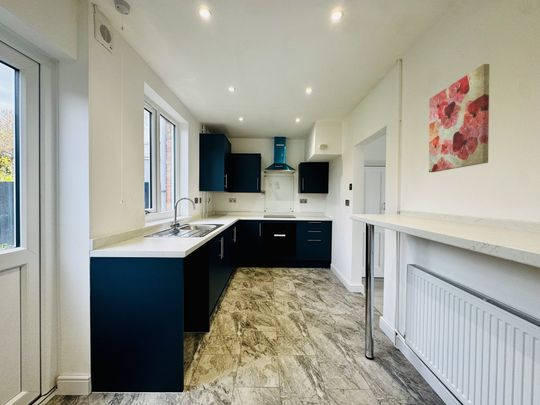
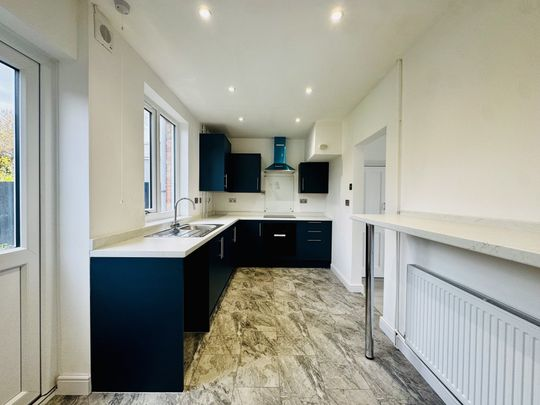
- wall art (454, 126)
